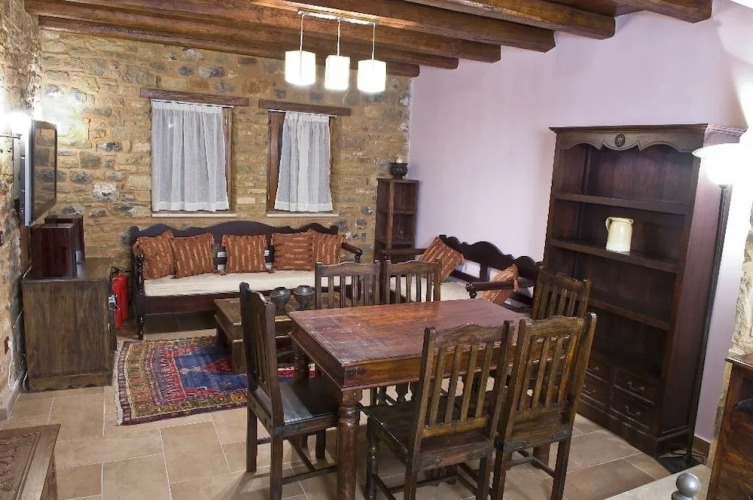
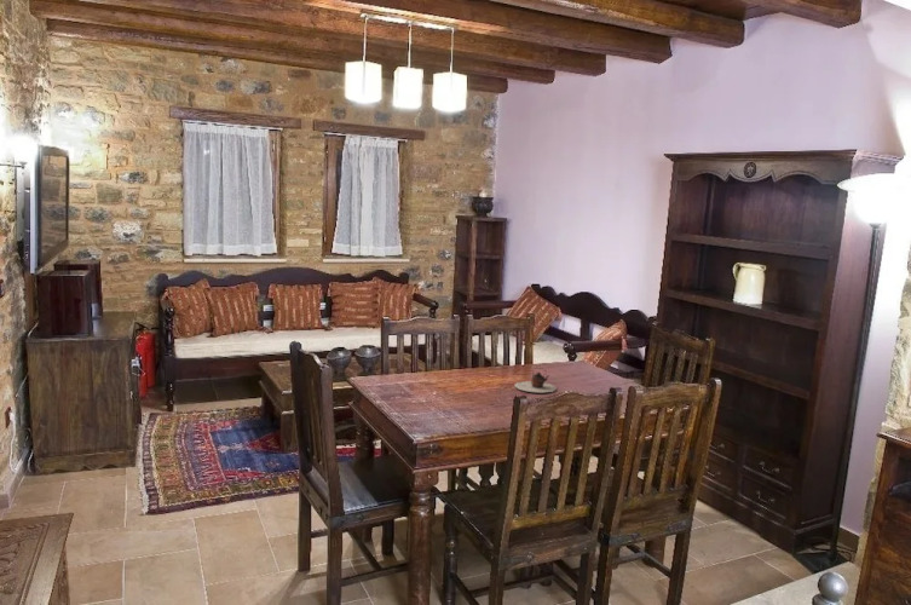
+ teapot (536, 378)
